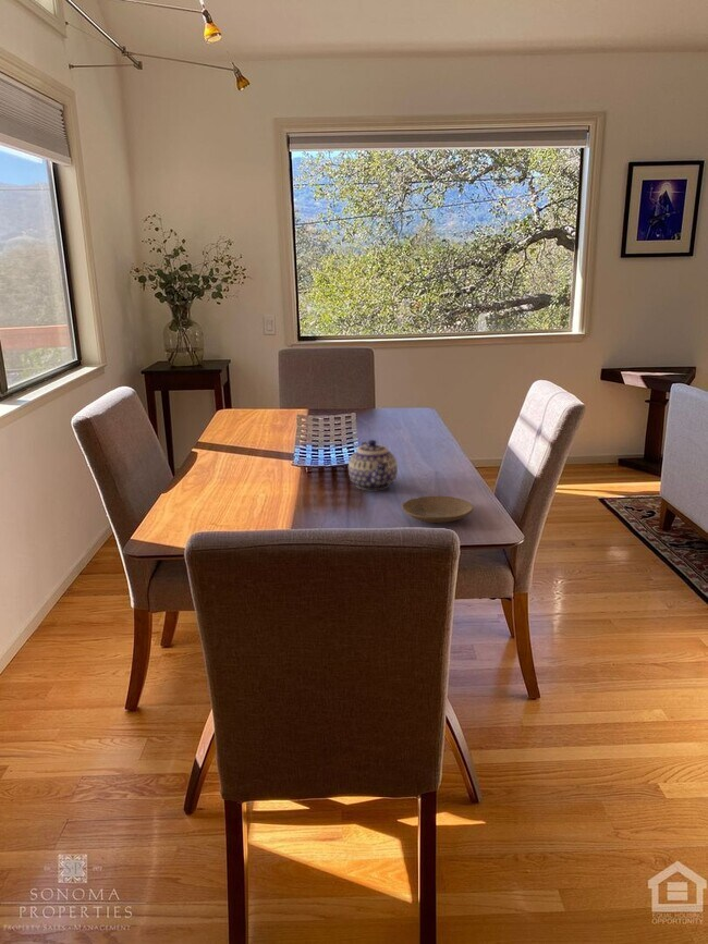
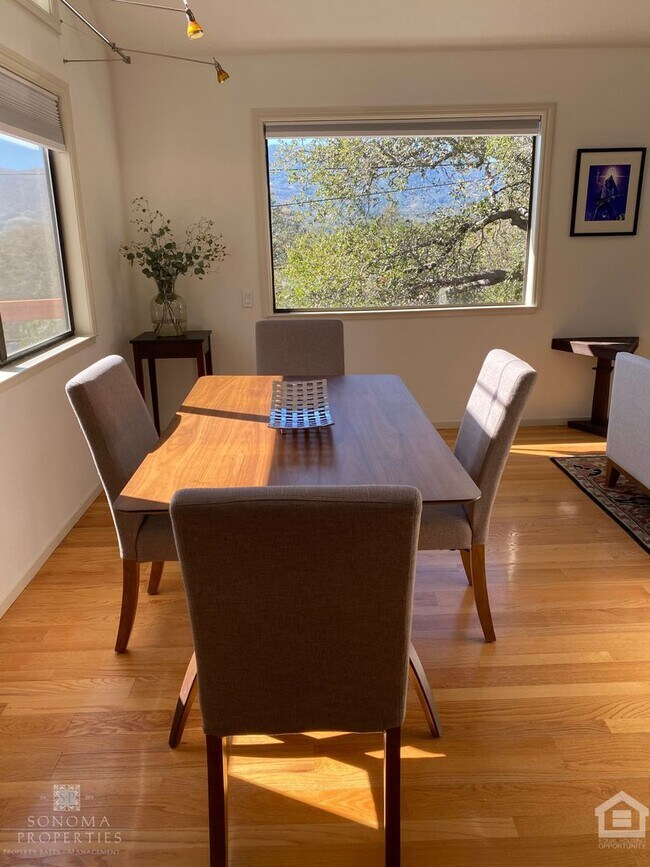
- teapot (373, 463)
- plate (437, 511)
